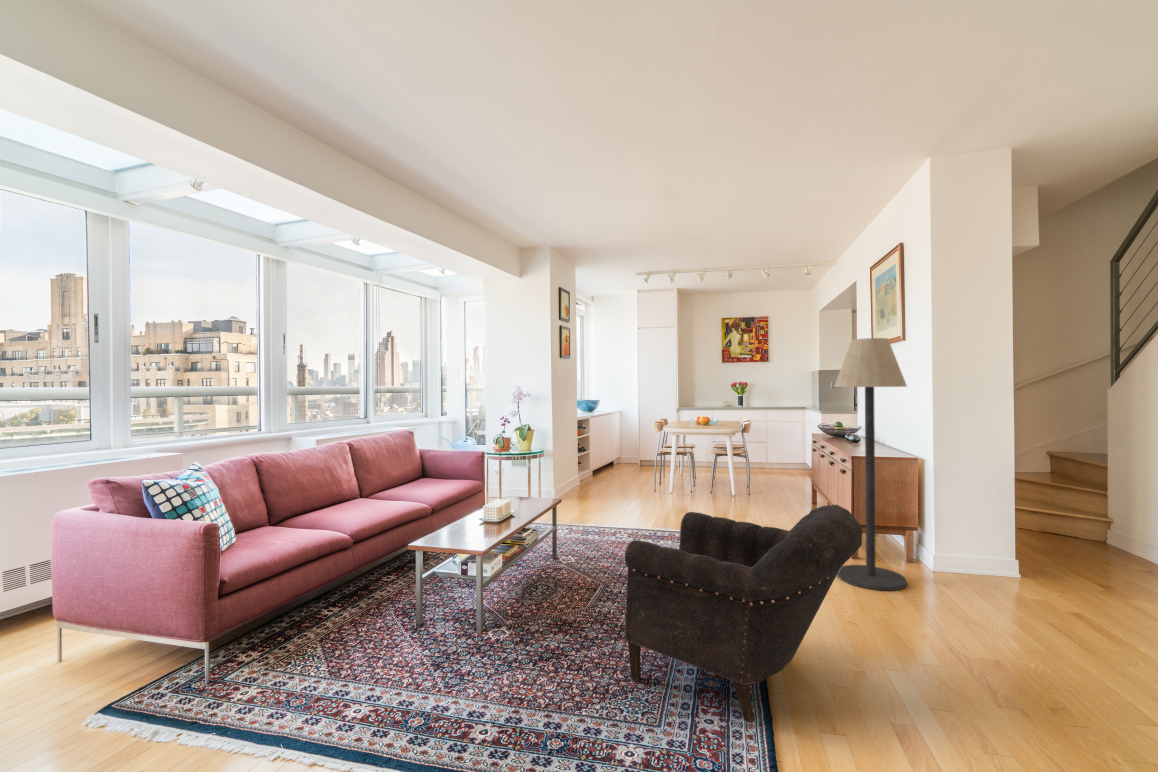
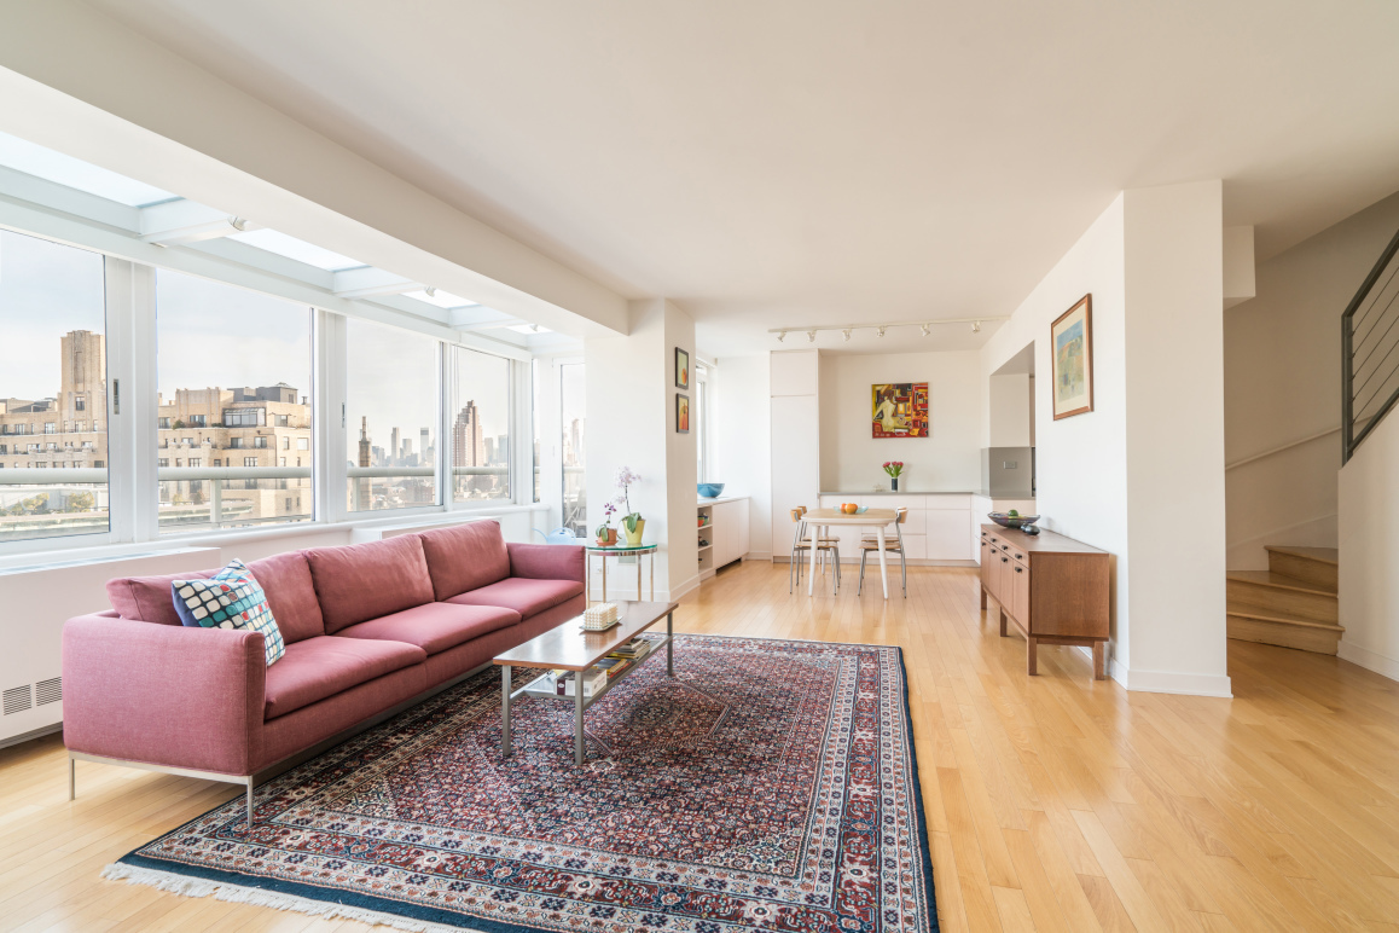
- armchair (746, 591)
- floor lamp (870, 459)
